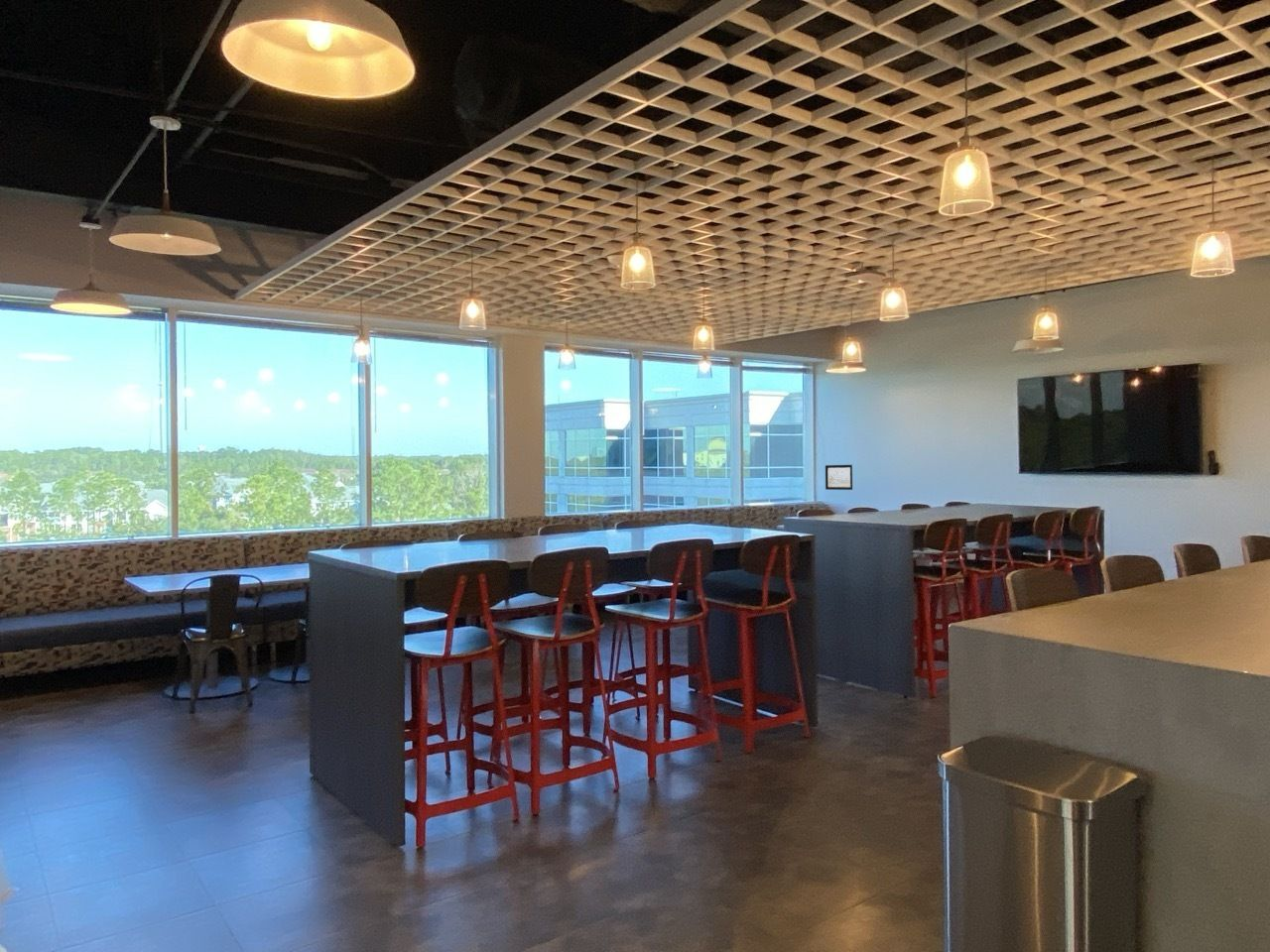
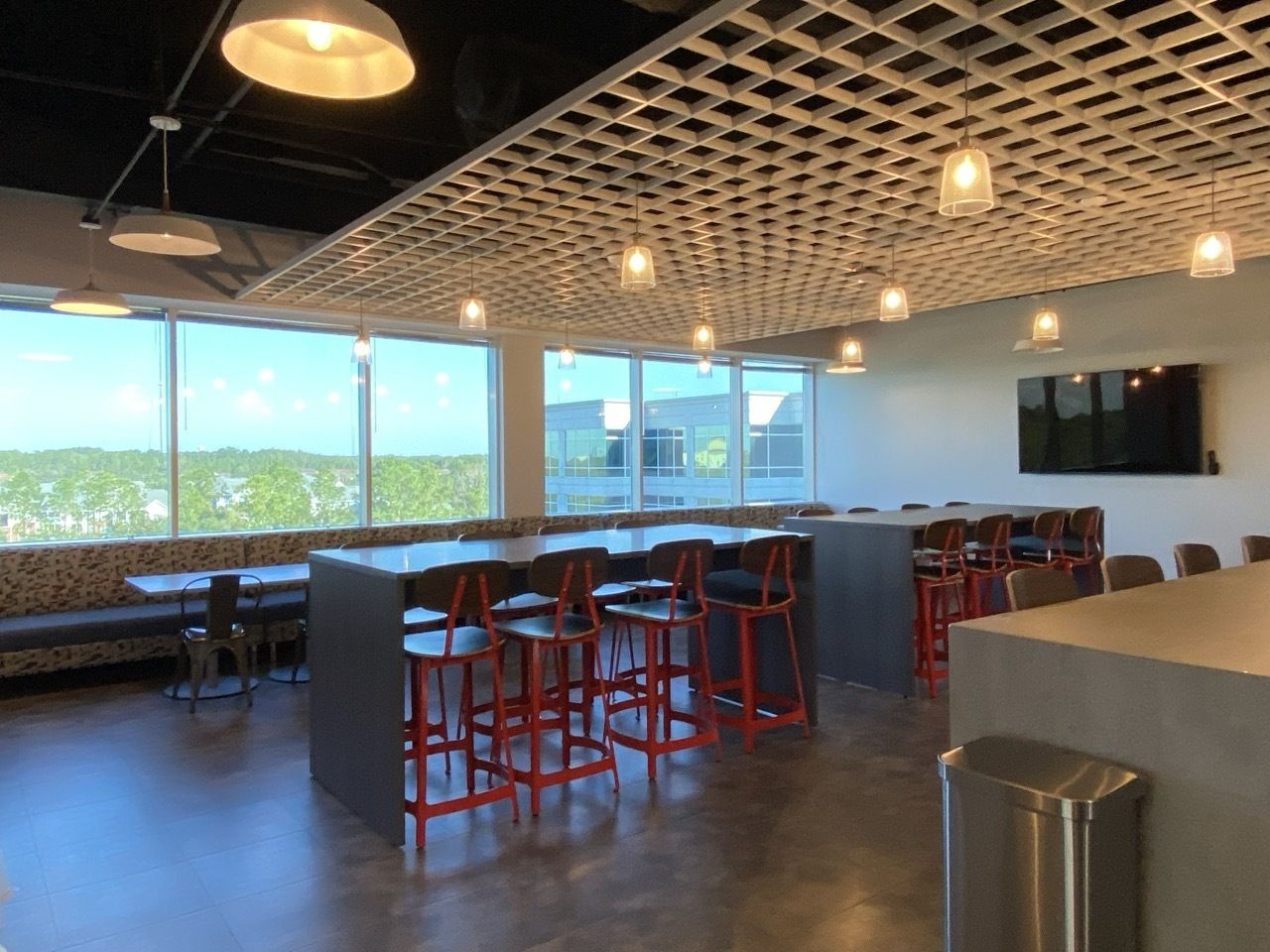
- wall art (838, 477)
